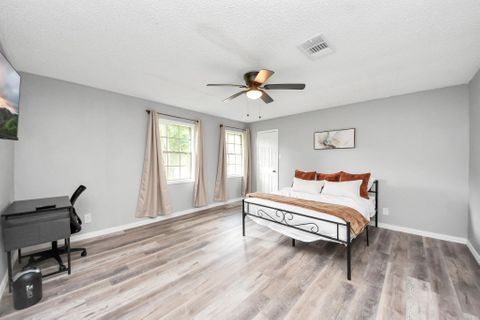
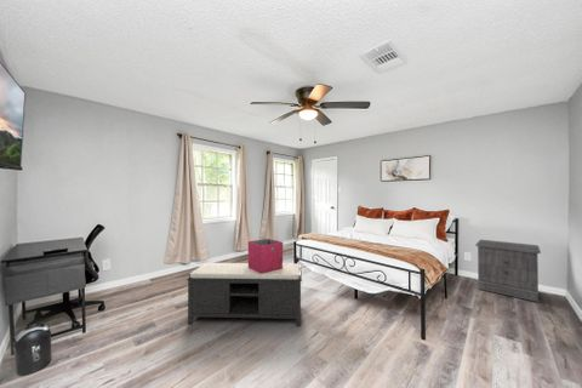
+ nightstand (506, 267)
+ storage bin (264, 255)
+ bench (247, 291)
